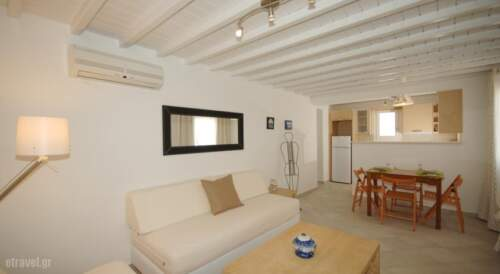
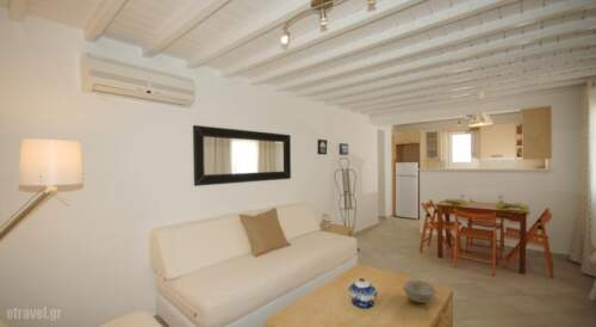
+ bowl (418, 294)
